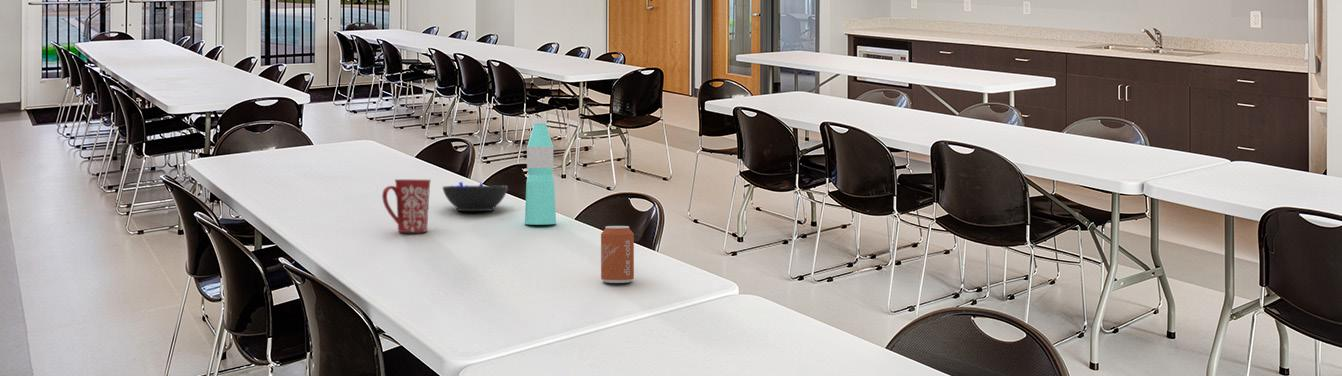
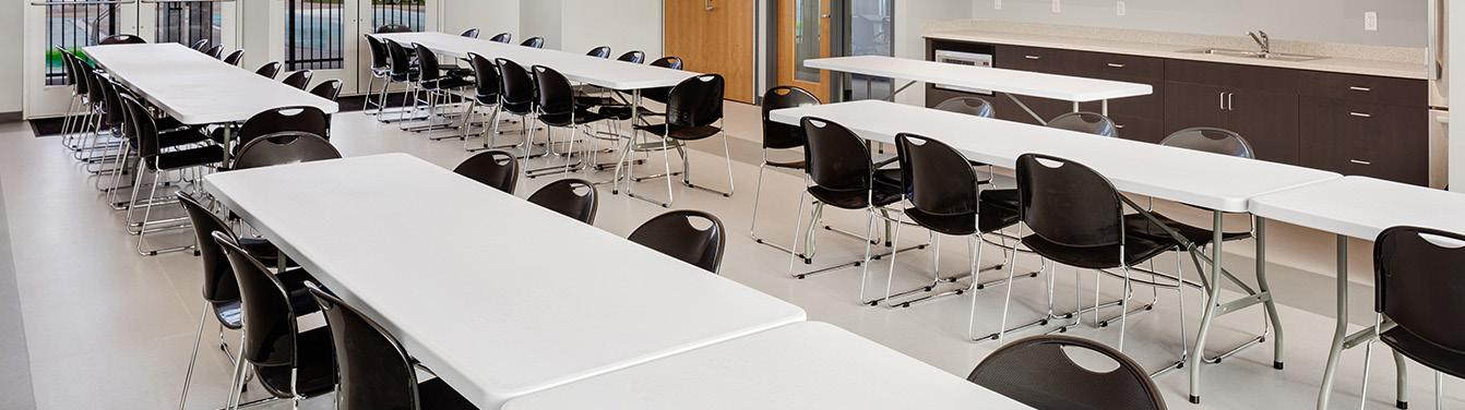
- mug (406, 205)
- water bottle (540, 171)
- can (617, 254)
- cereal bowl (475, 196)
